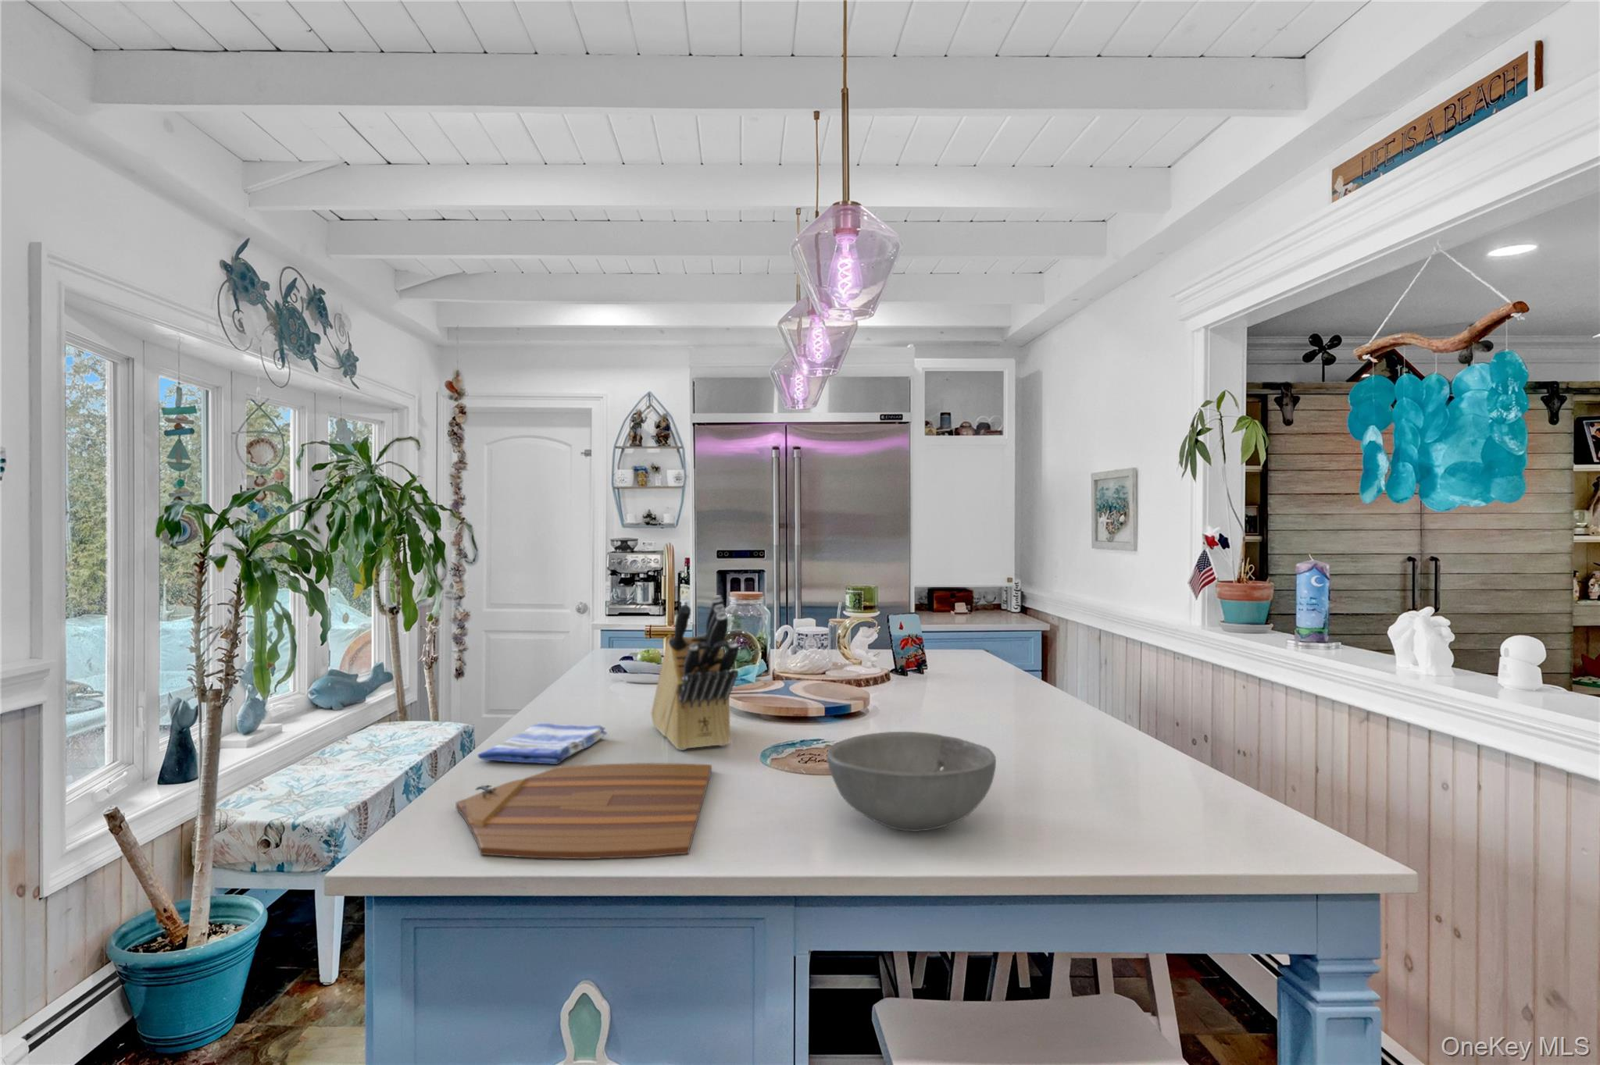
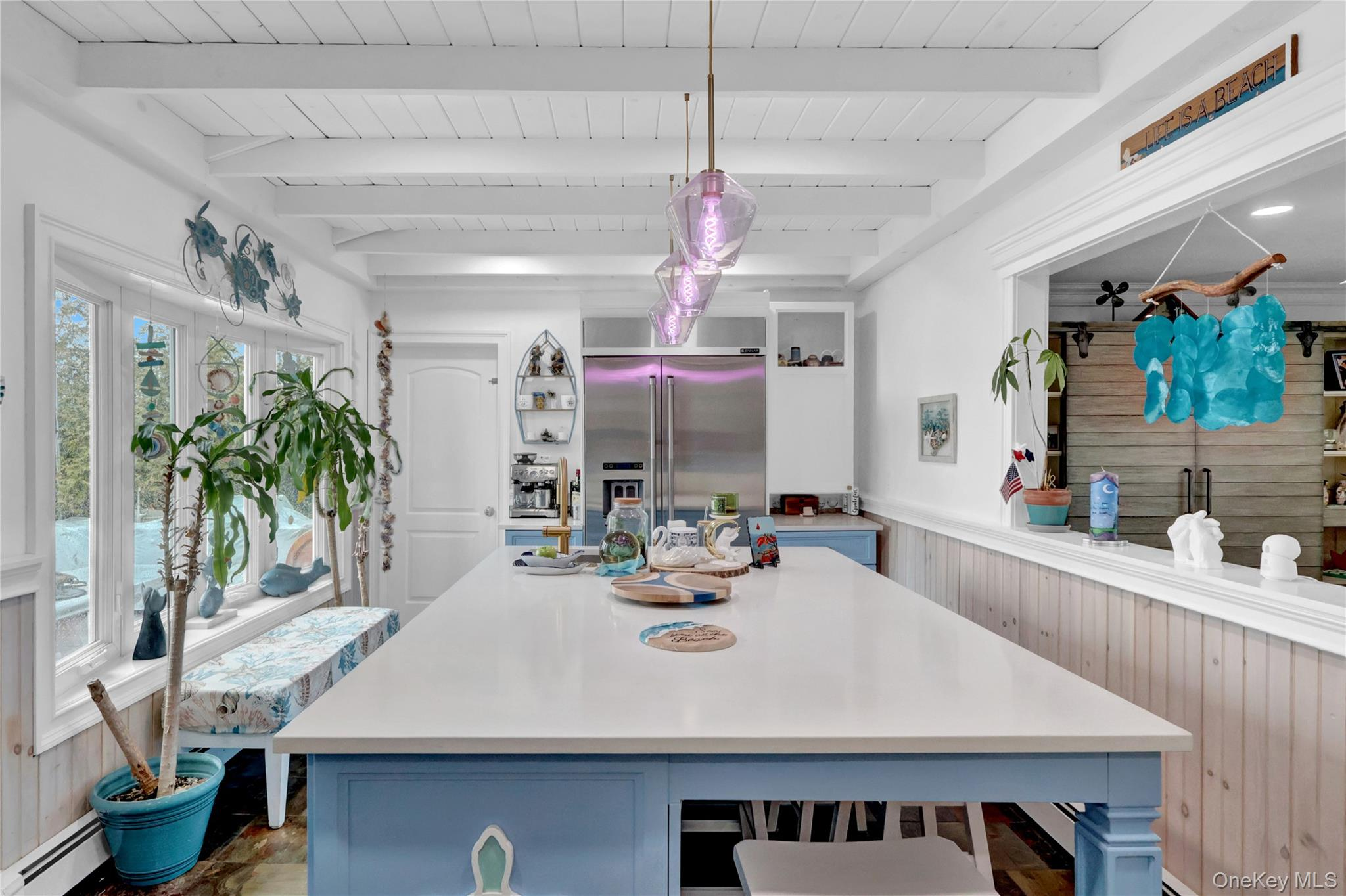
- bowl (909, 786)
- knife block (693, 666)
- dish towel (546, 742)
- cutting board (579, 799)
